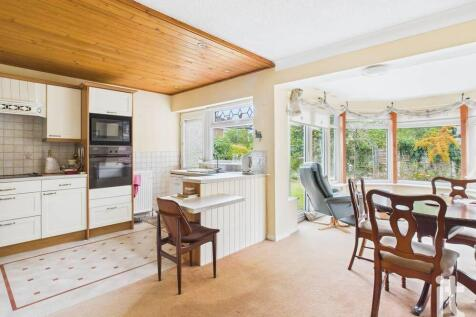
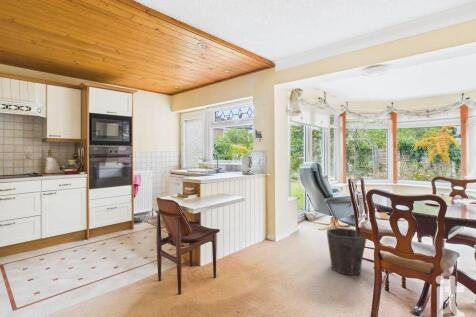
+ waste bin (345, 250)
